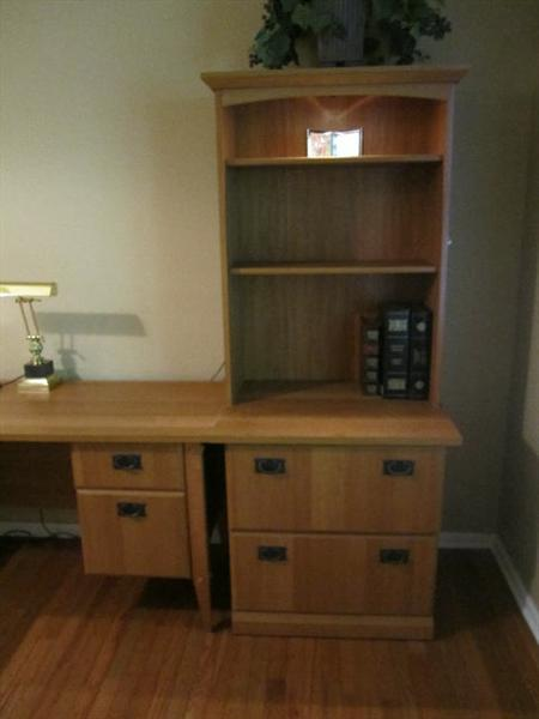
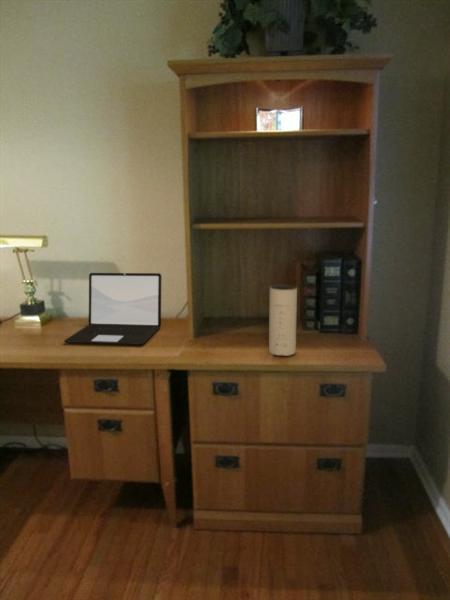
+ speaker (282, 319)
+ laptop (114, 306)
